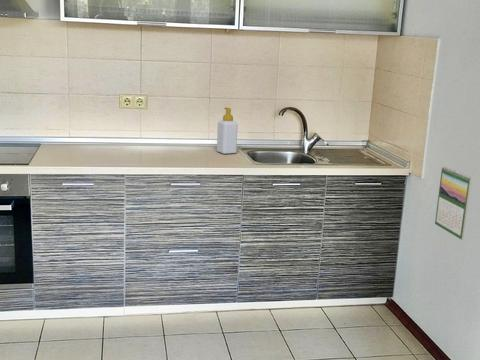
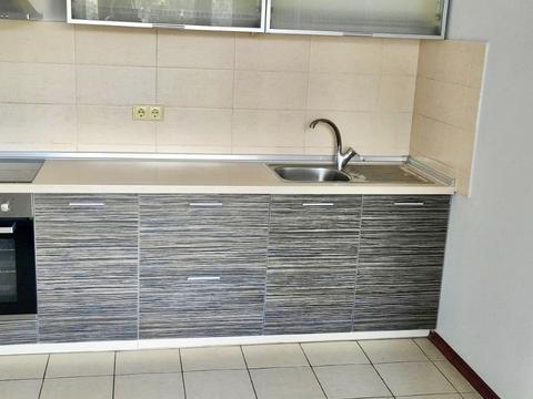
- soap bottle (227, 130)
- calendar (452, 201)
